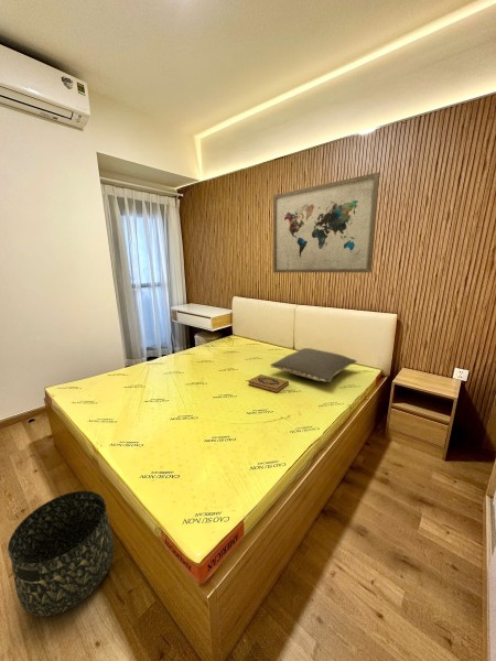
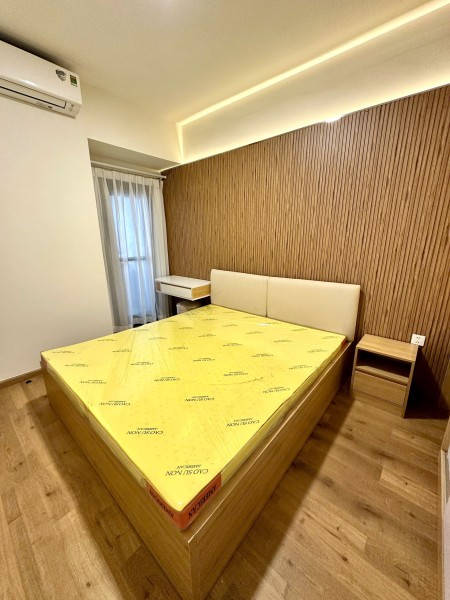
- basket (66, 549)
- wall art (317, 230)
- pillow (313, 362)
- hardback book (268, 382)
